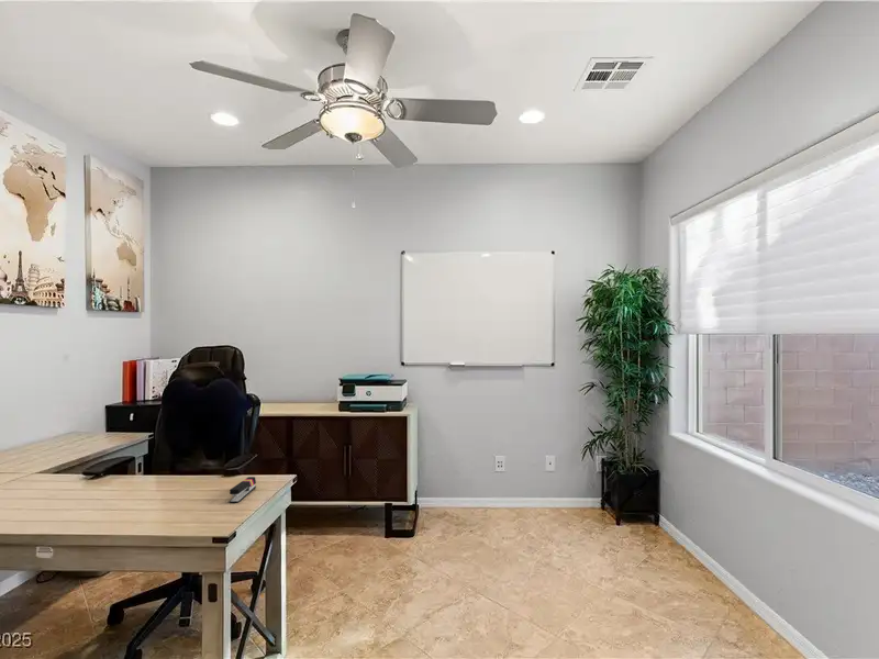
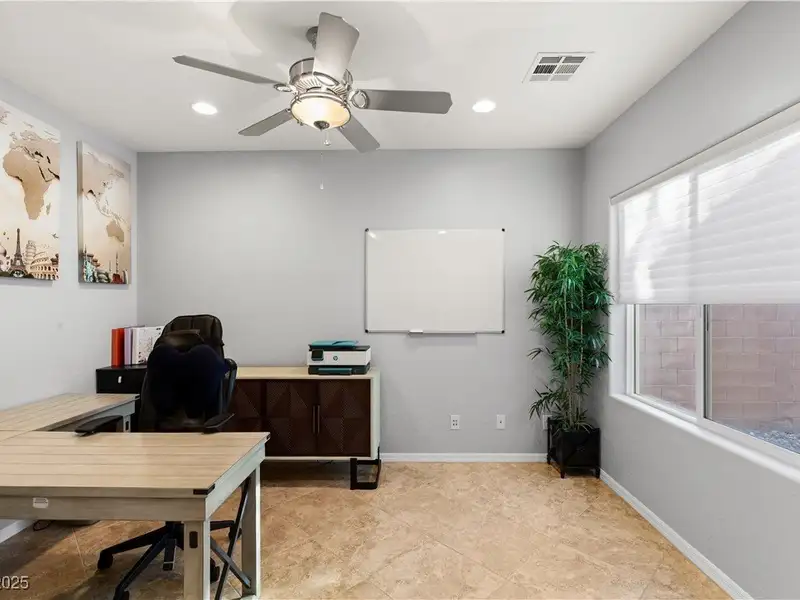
- stapler (243, 488)
